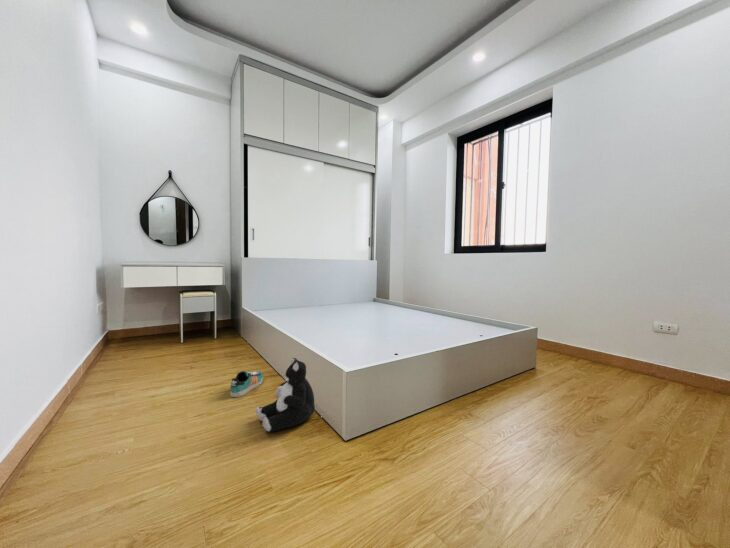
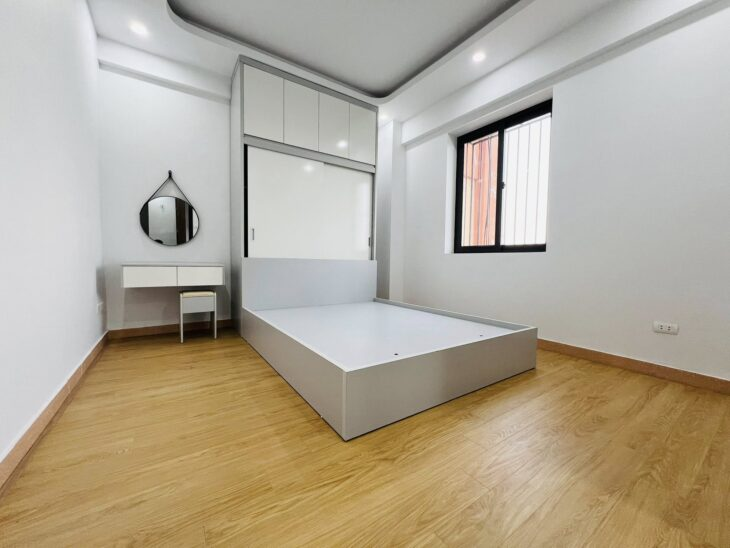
- sneaker (248, 378)
- plush toy (287, 390)
